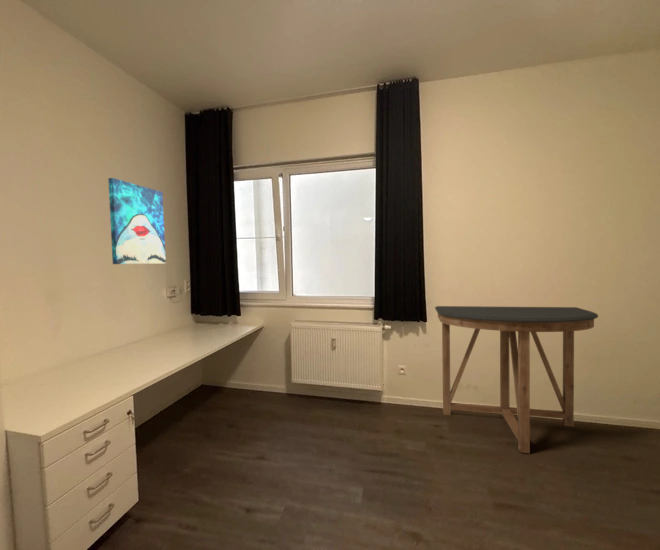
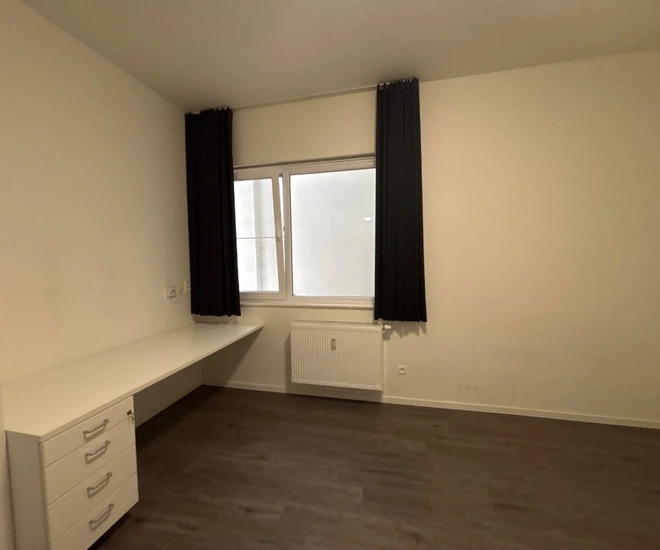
- console table (514, 374)
- wall art (139, 225)
